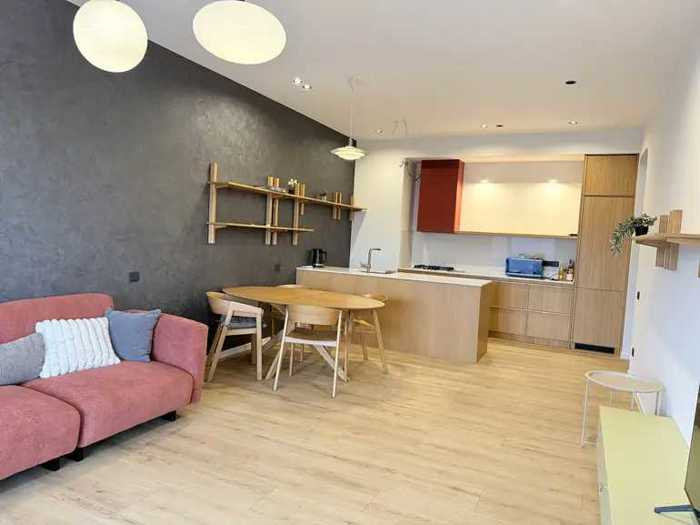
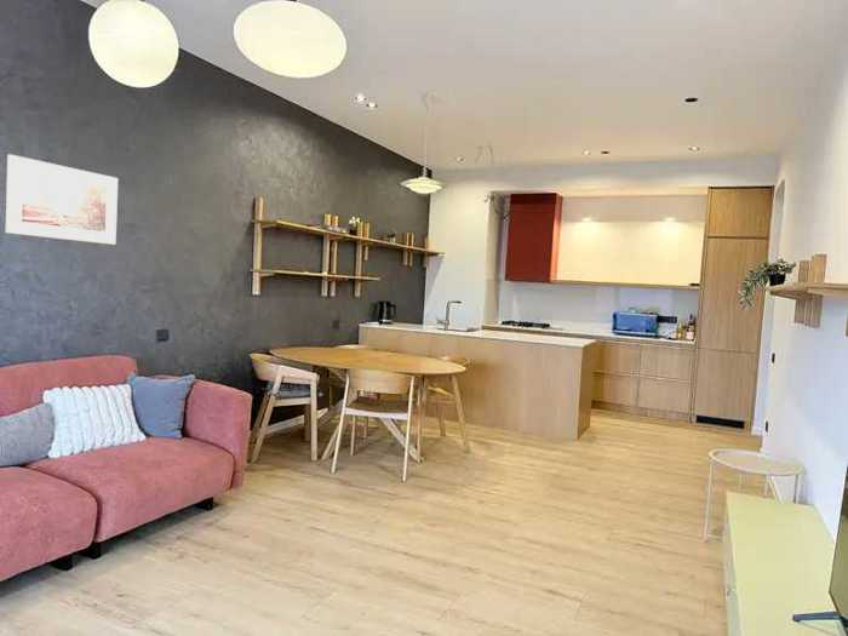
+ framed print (65, 202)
